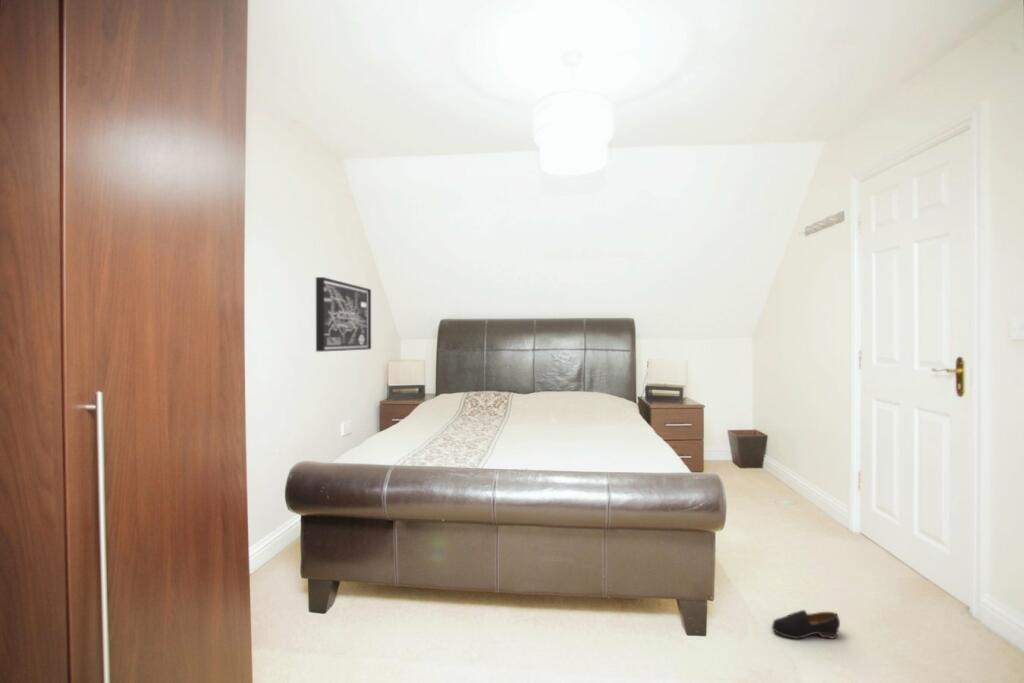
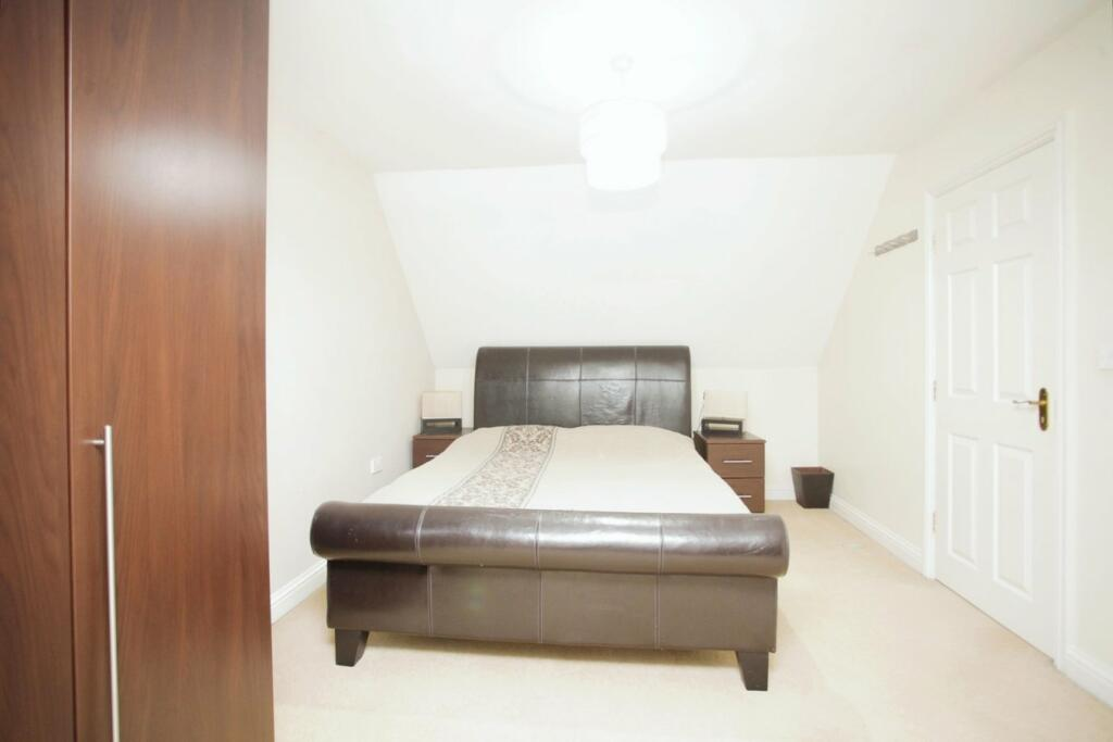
- wall art (346, 317)
- shoe (804, 621)
